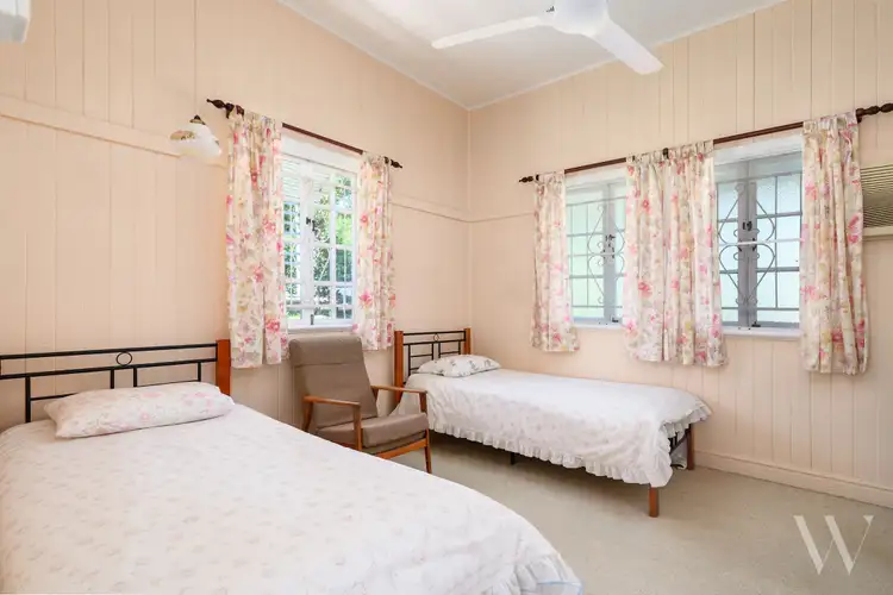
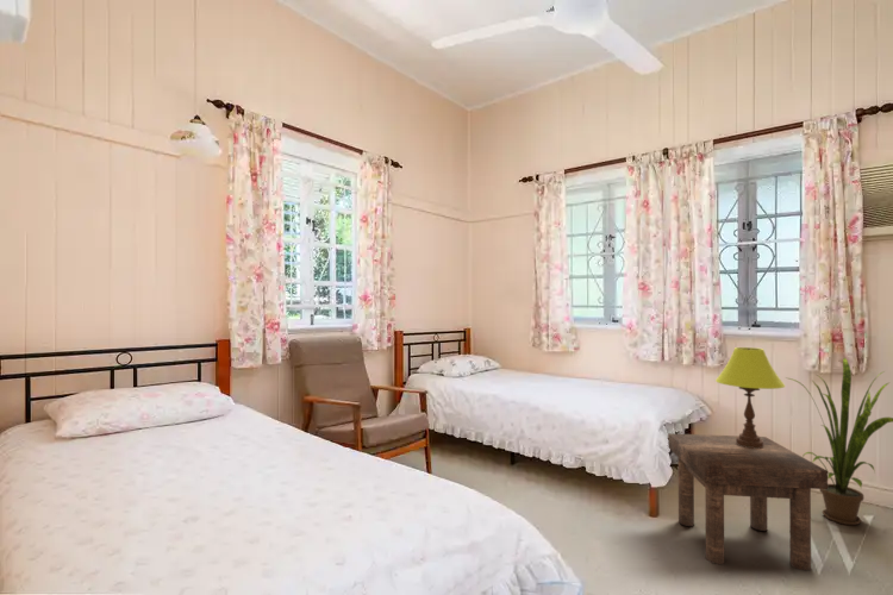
+ house plant (837, 438)
+ stool (738, 495)
+ table lamp (749, 395)
